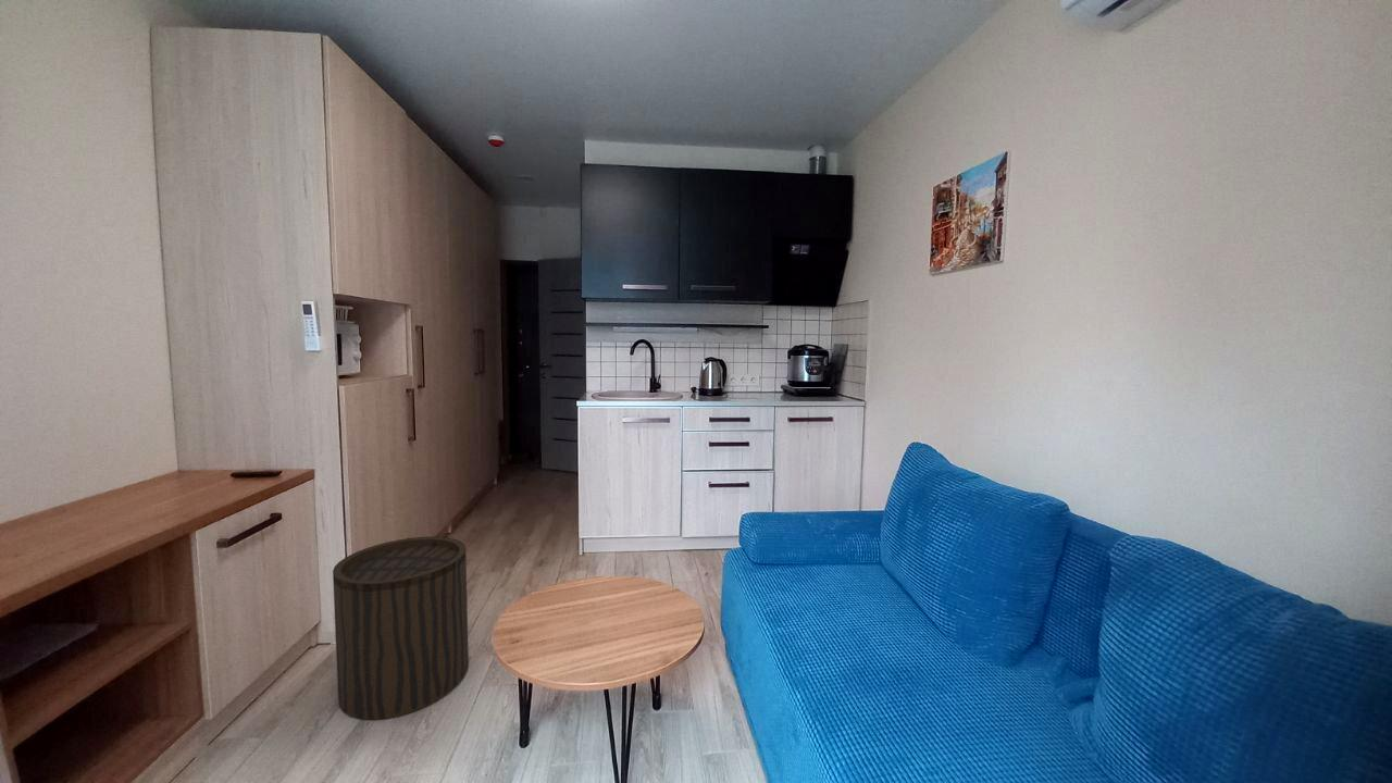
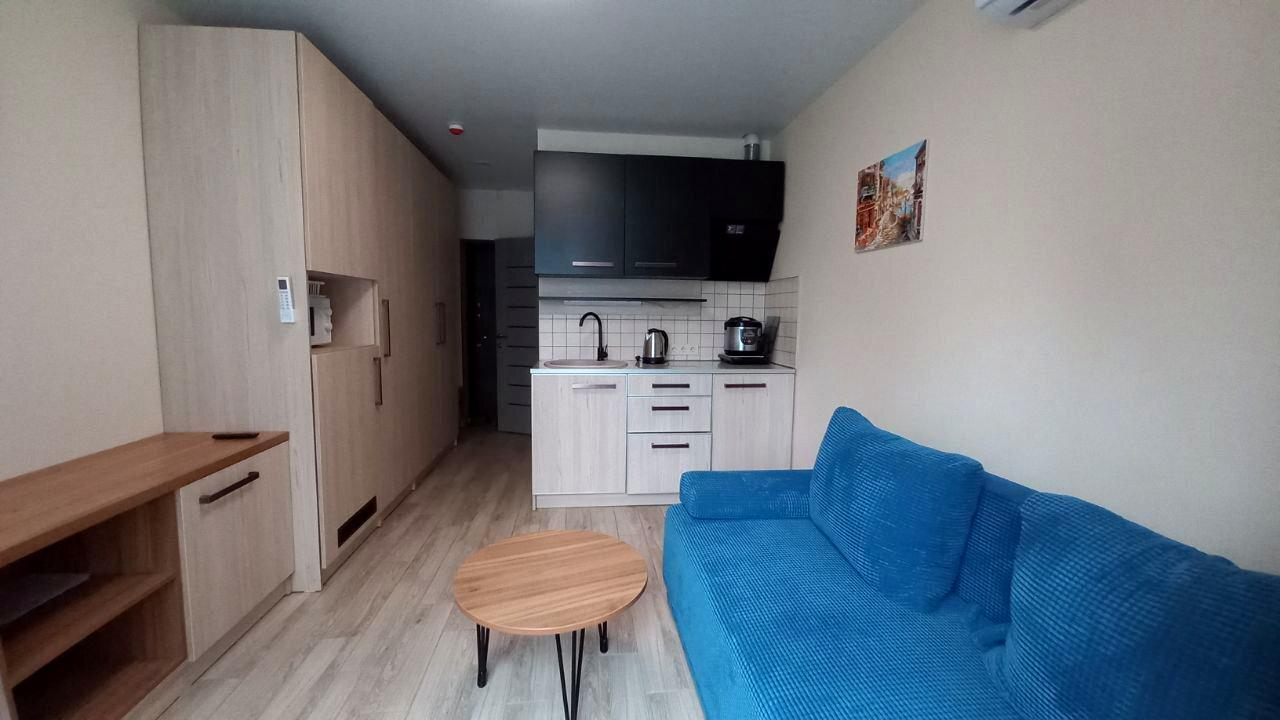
- stool (405, 618)
